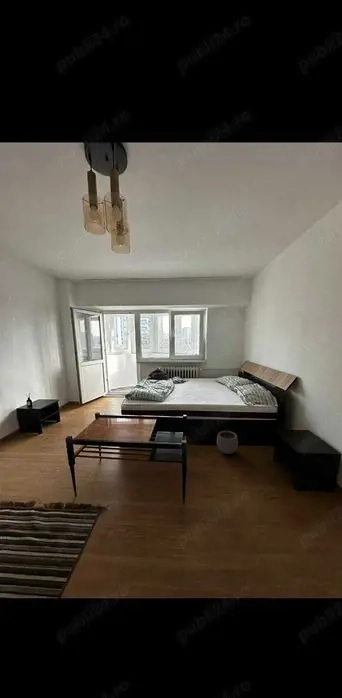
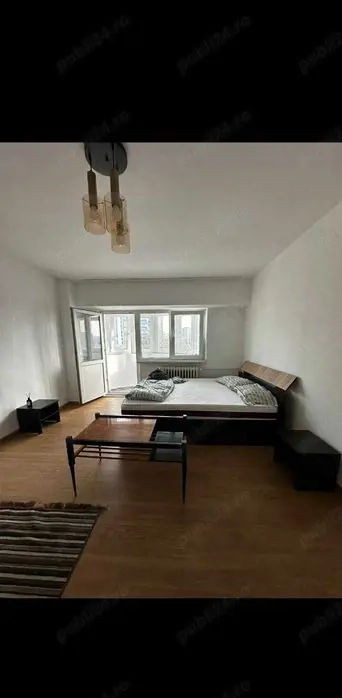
- plant pot (227, 439)
